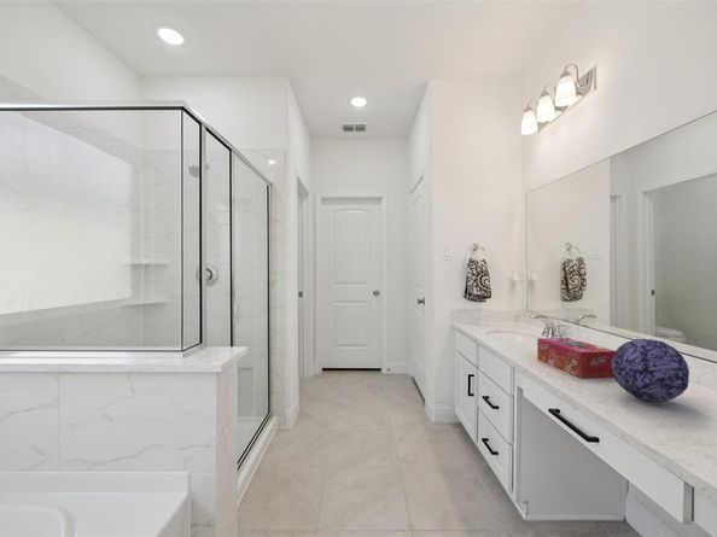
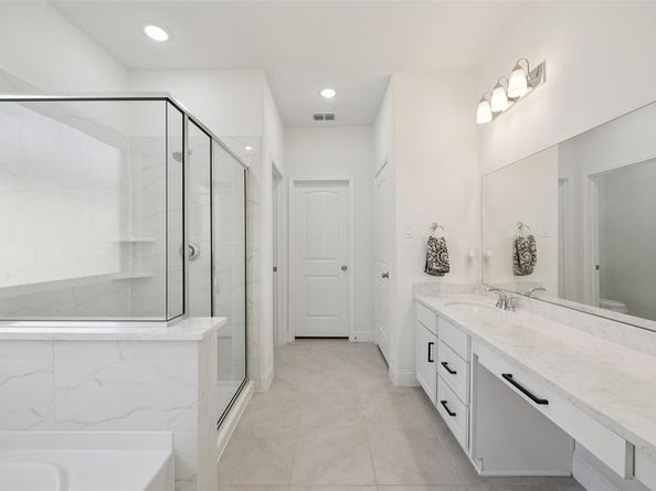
- decorative ball (648, 369)
- tissue box (573, 355)
